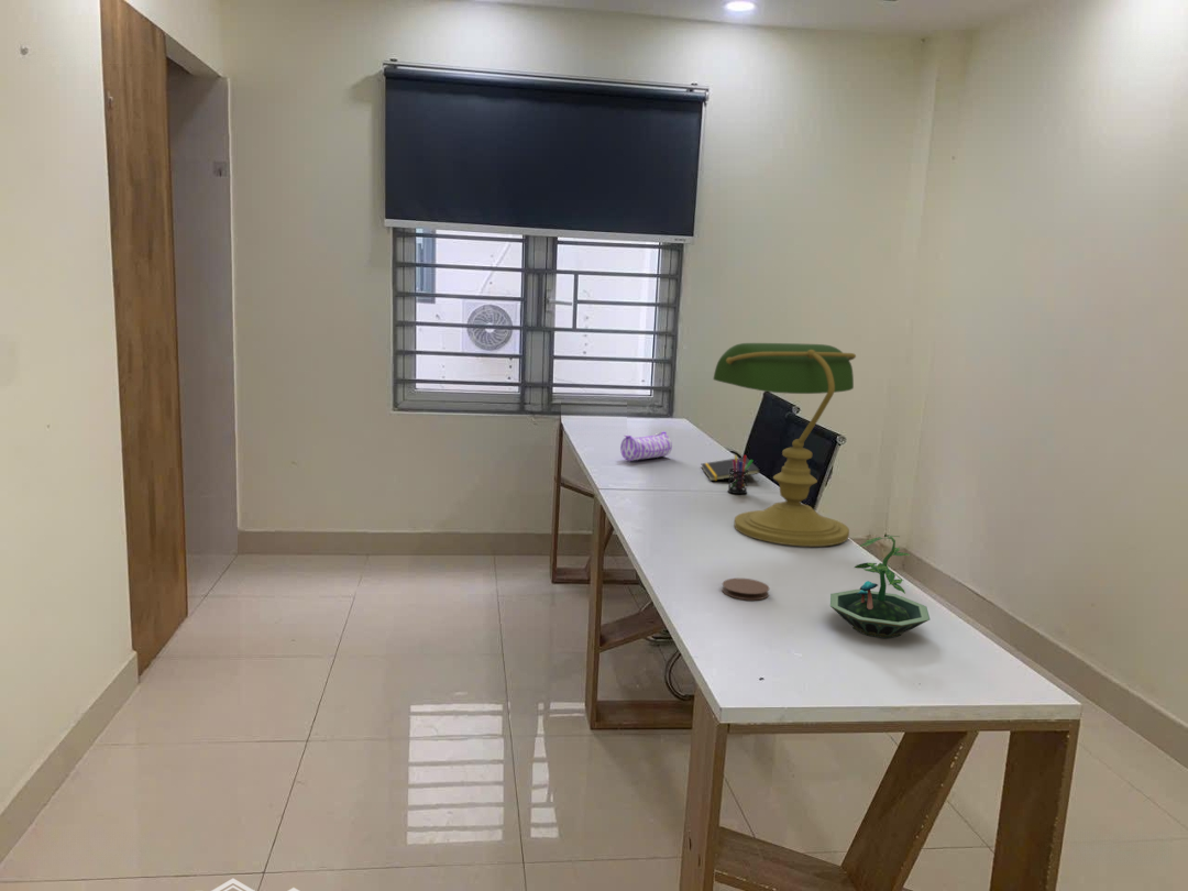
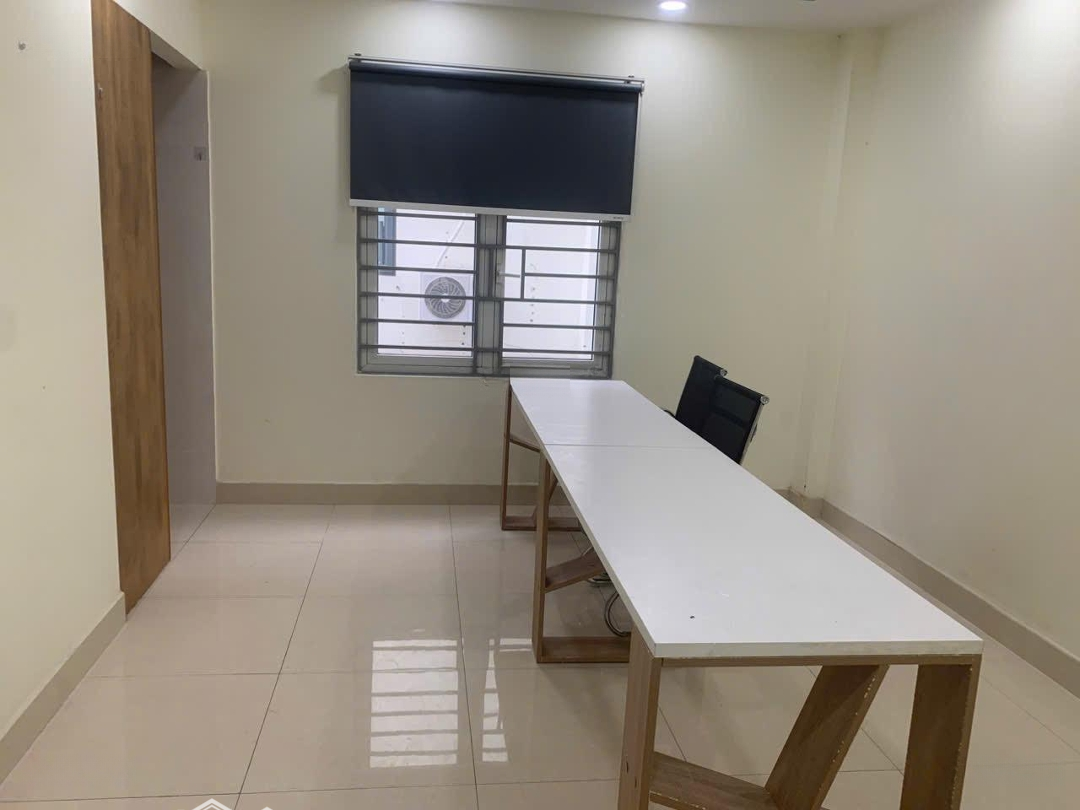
- pen holder (740, 473)
- notepad (728, 468)
- terrarium (886, 557)
- pencil case (647, 446)
- coaster (745, 588)
- desk lamp (794, 440)
